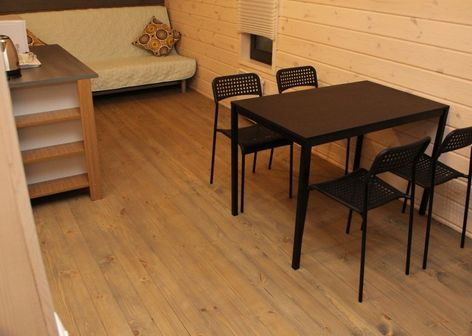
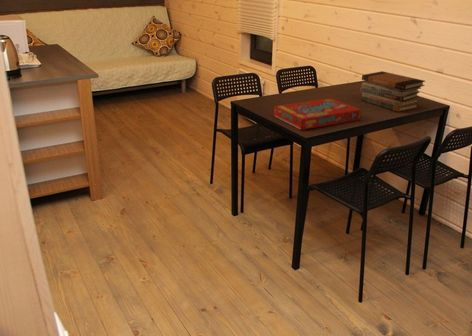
+ snack box (316, 112)
+ book stack (390, 90)
